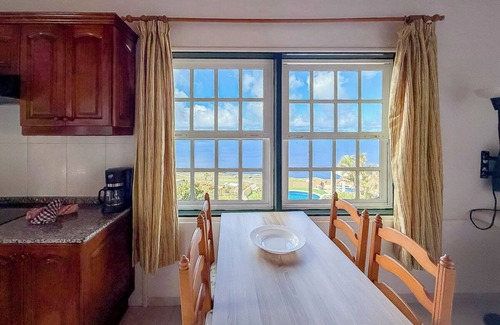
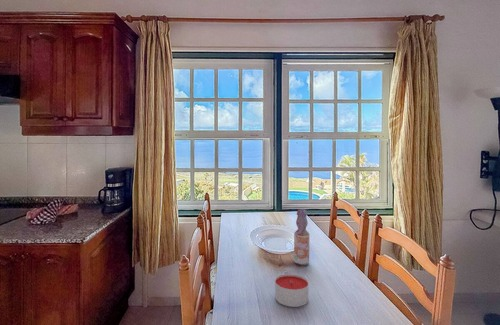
+ candle (291, 289)
+ bottle (301, 236)
